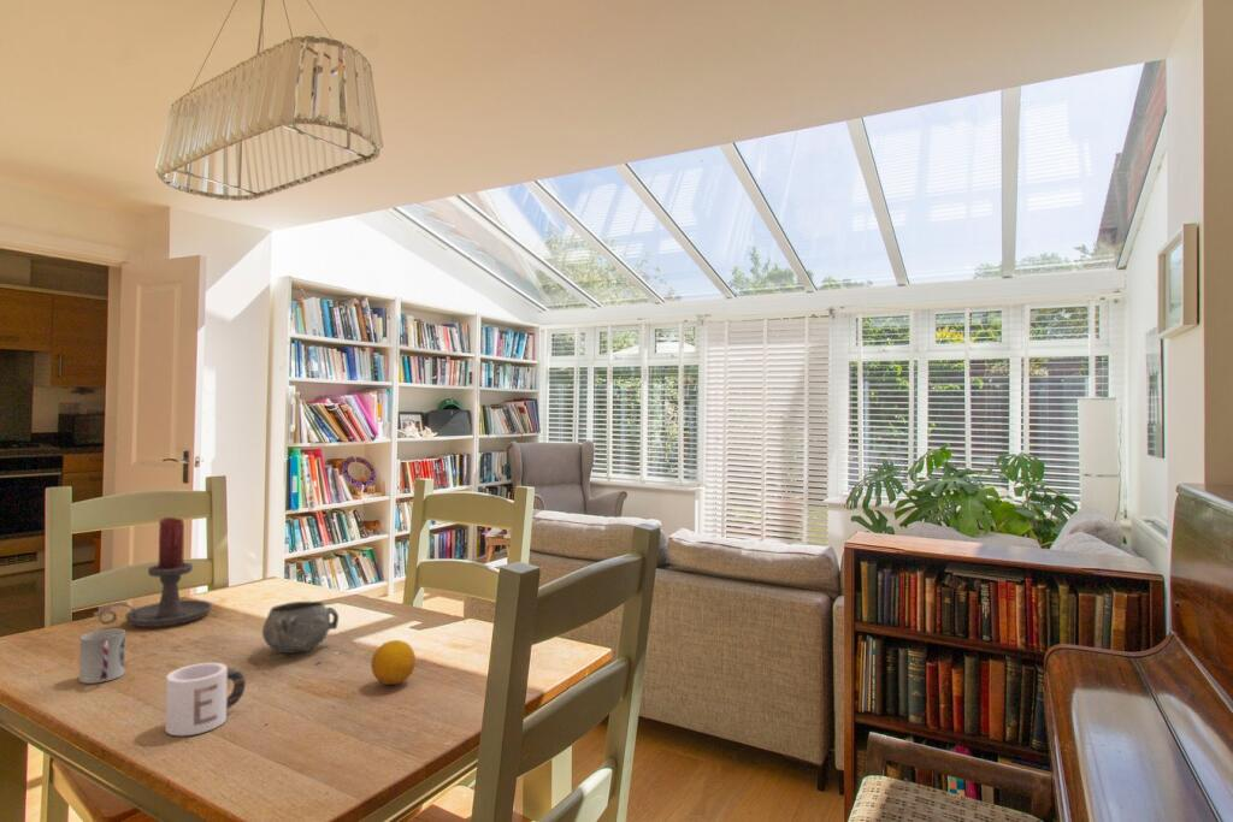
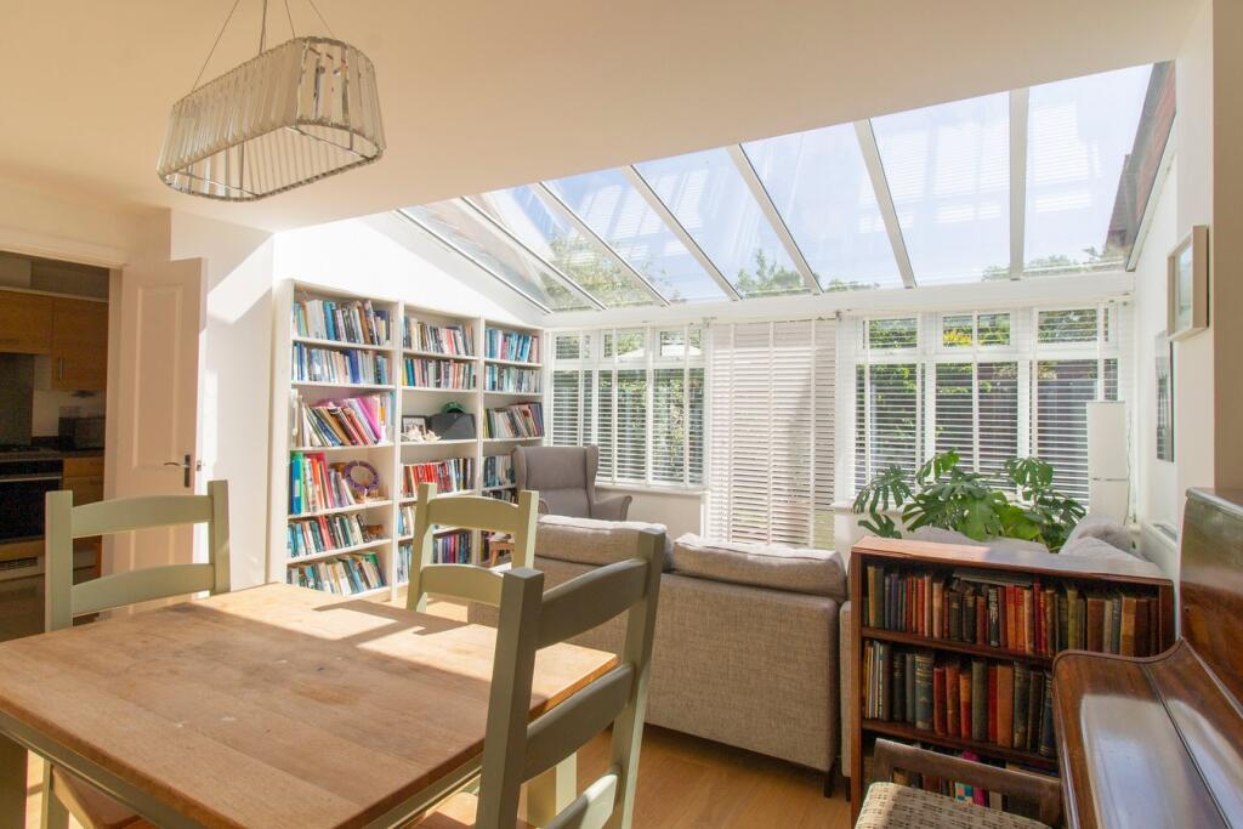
- cup (102, 657)
- candle holder (158, 569)
- fruit (393, 662)
- decorative bowl (299, 627)
- mug (207, 693)
